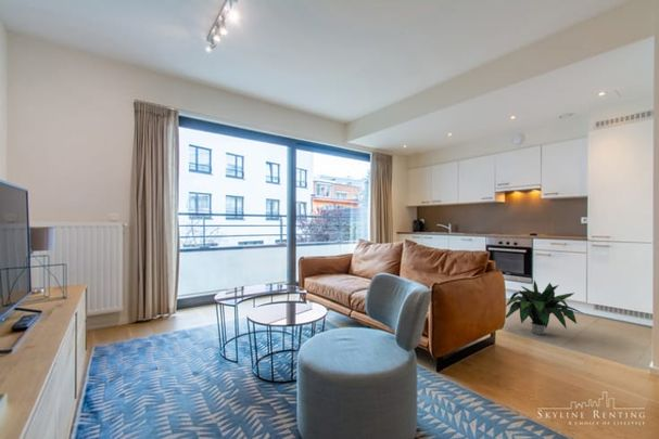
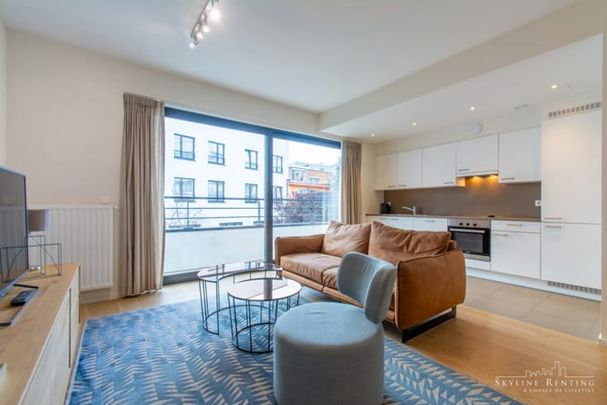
- potted plant (540, 307)
